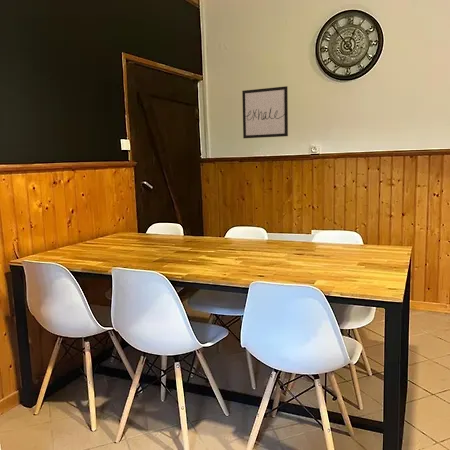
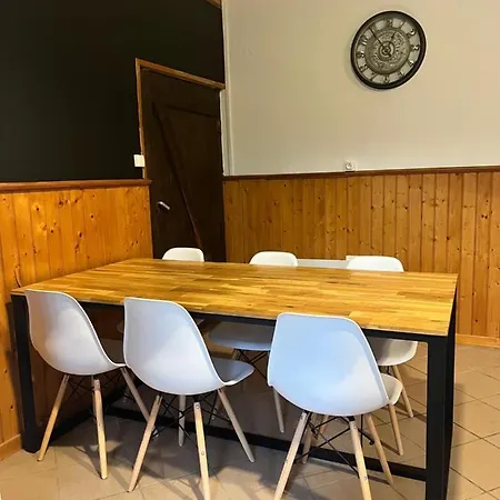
- wall art (264, 113)
